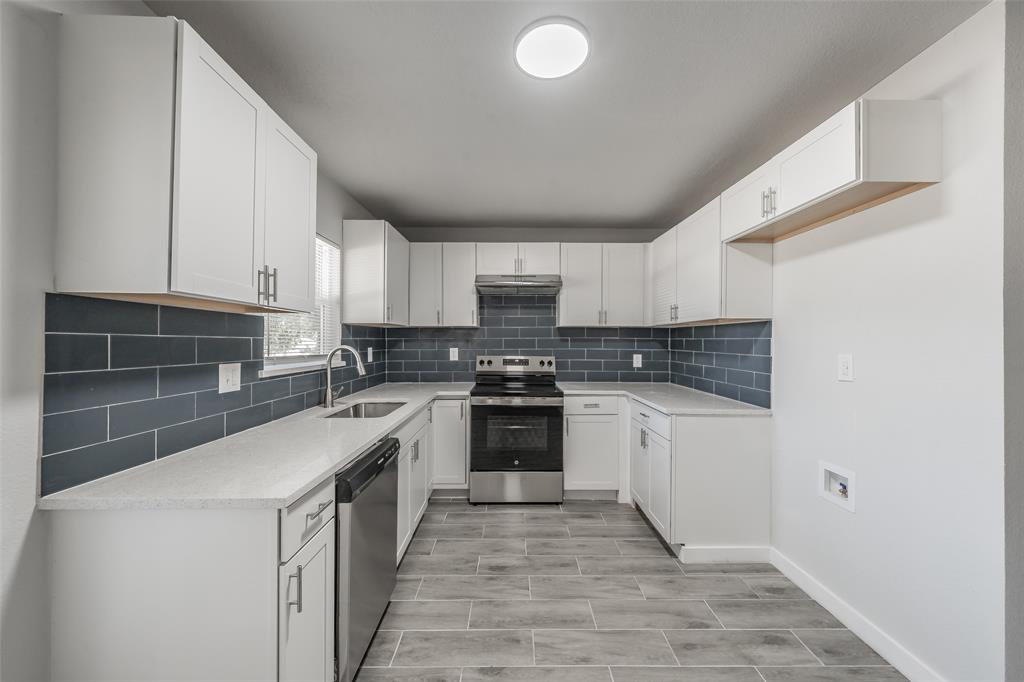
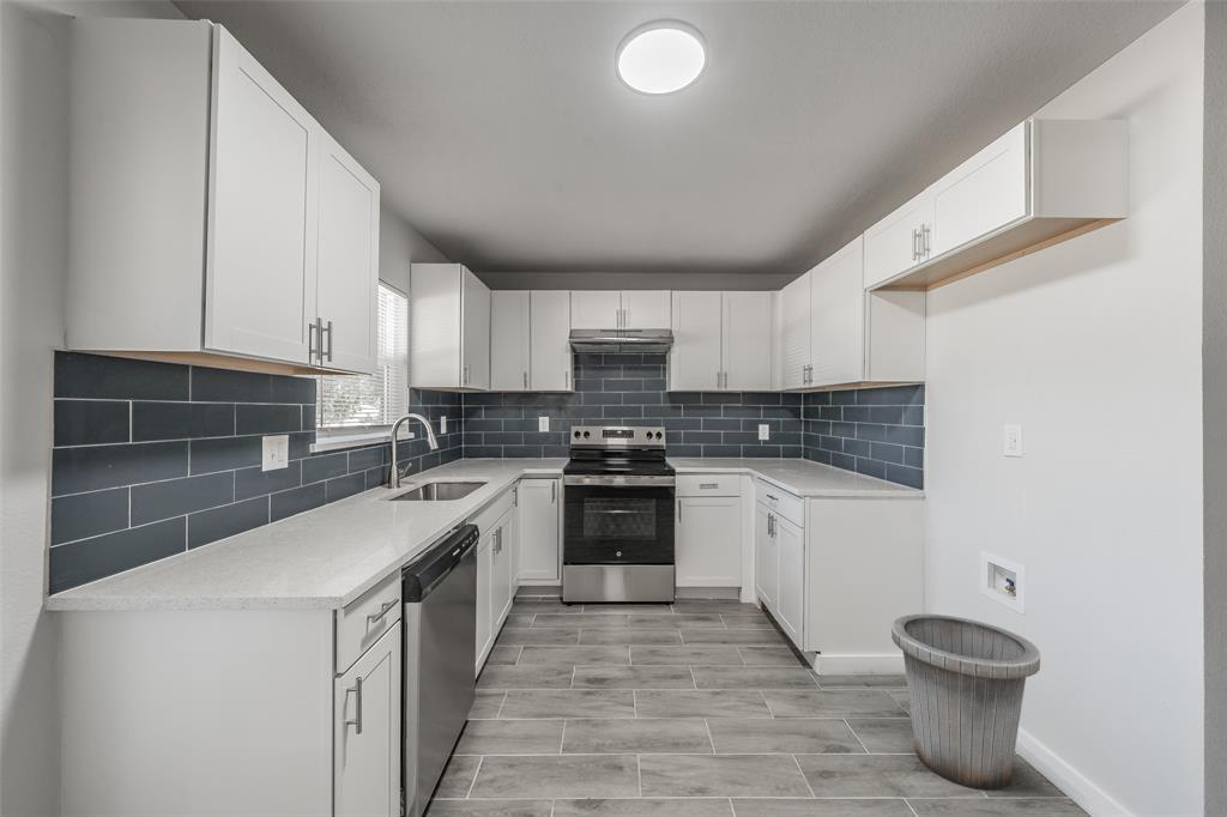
+ trash can (961, 698)
